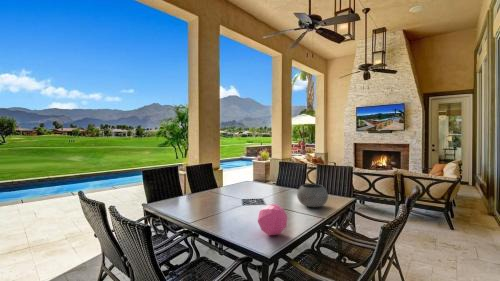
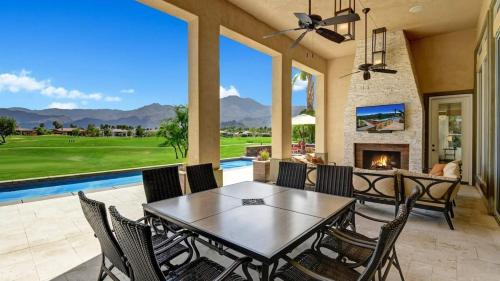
- decorative ball (272, 218)
- bowl (312, 195)
